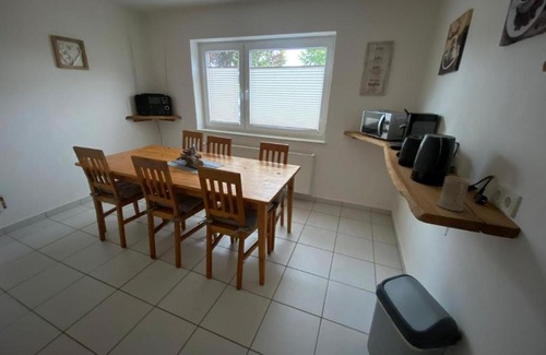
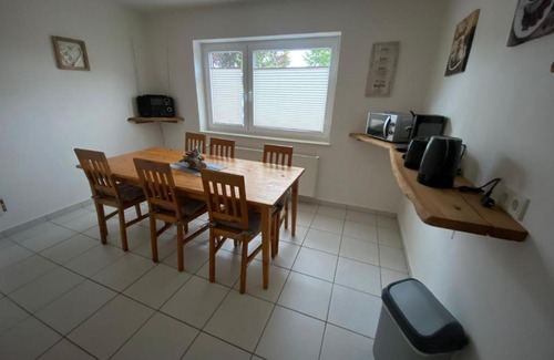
- mug (454, 193)
